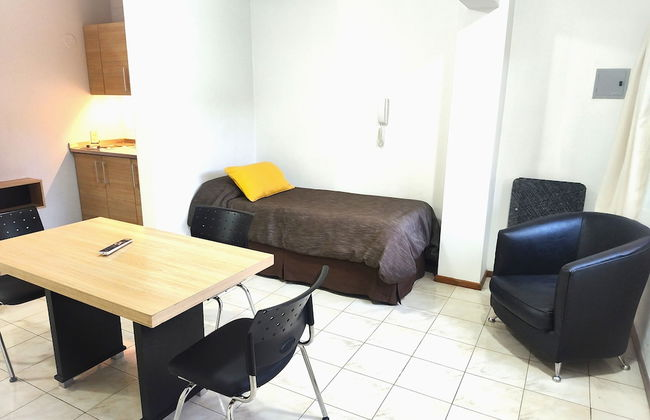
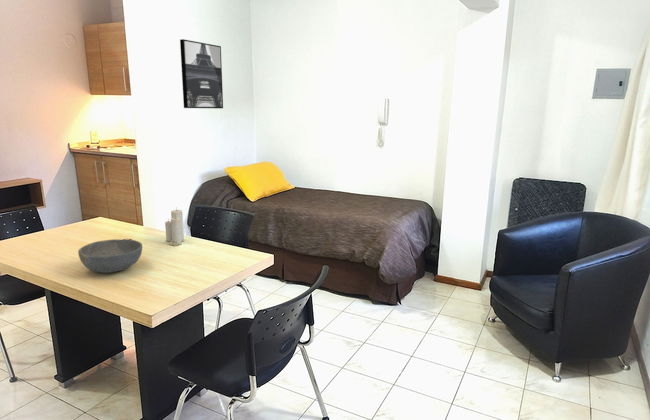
+ wall art (202, 76)
+ candle (174, 224)
+ bowl (112, 257)
